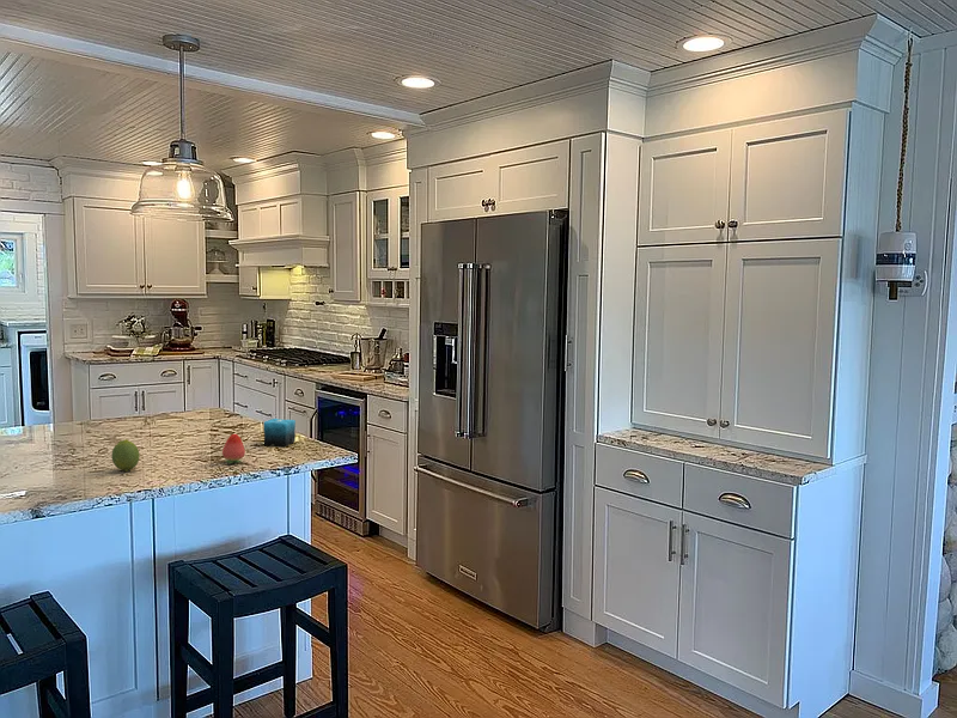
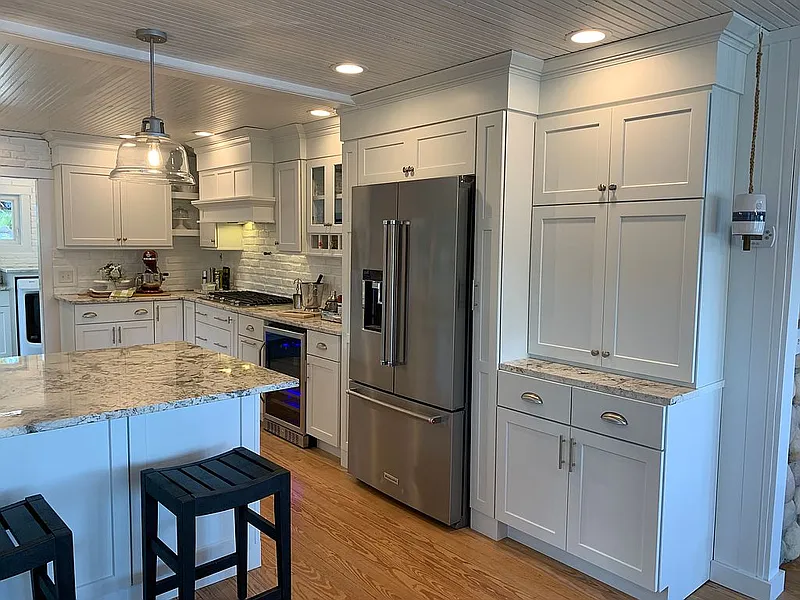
- fruit (233, 448)
- candle (279, 427)
- fruit (126, 455)
